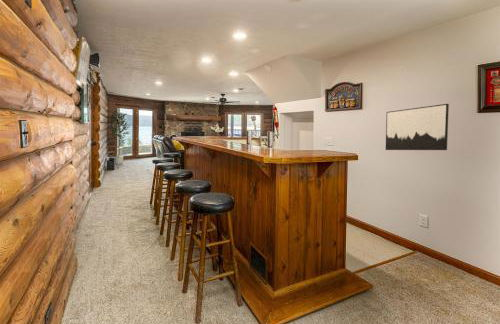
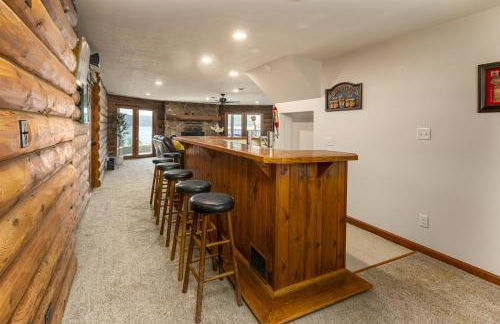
- wall art (413, 129)
